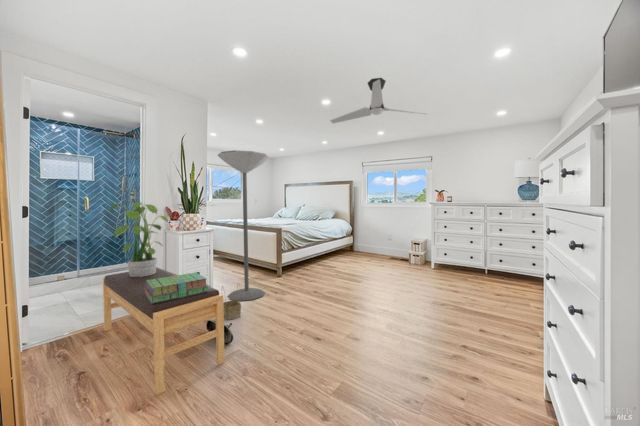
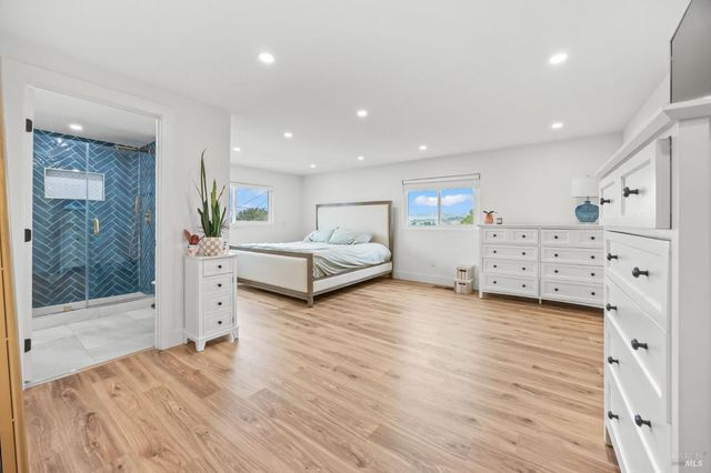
- ceiling fan (376, 92)
- potted plant (138, 237)
- basket (231, 301)
- bench (156, 313)
- floor lamp (245, 225)
- stack of books (176, 285)
- shoe (225, 328)
